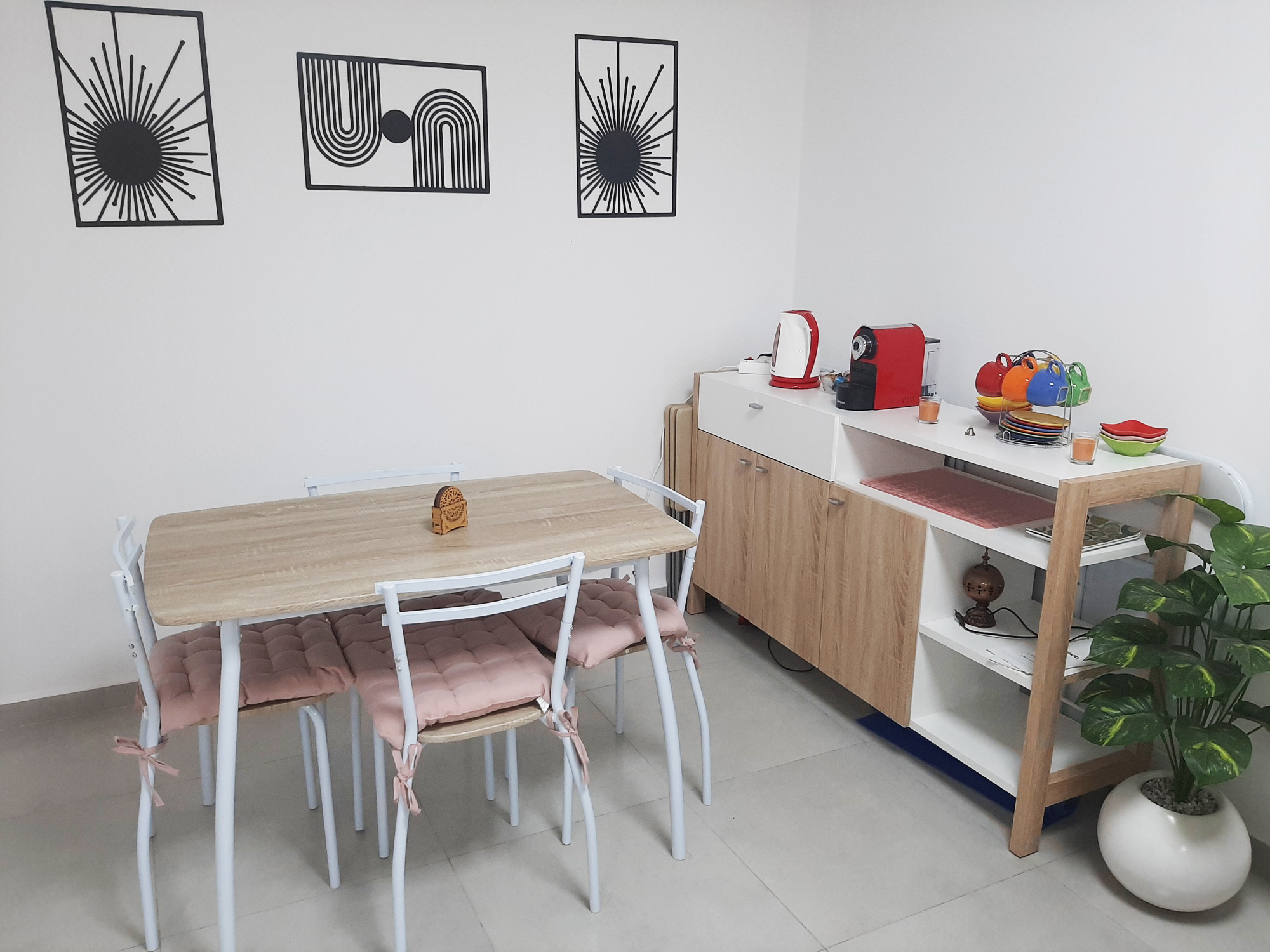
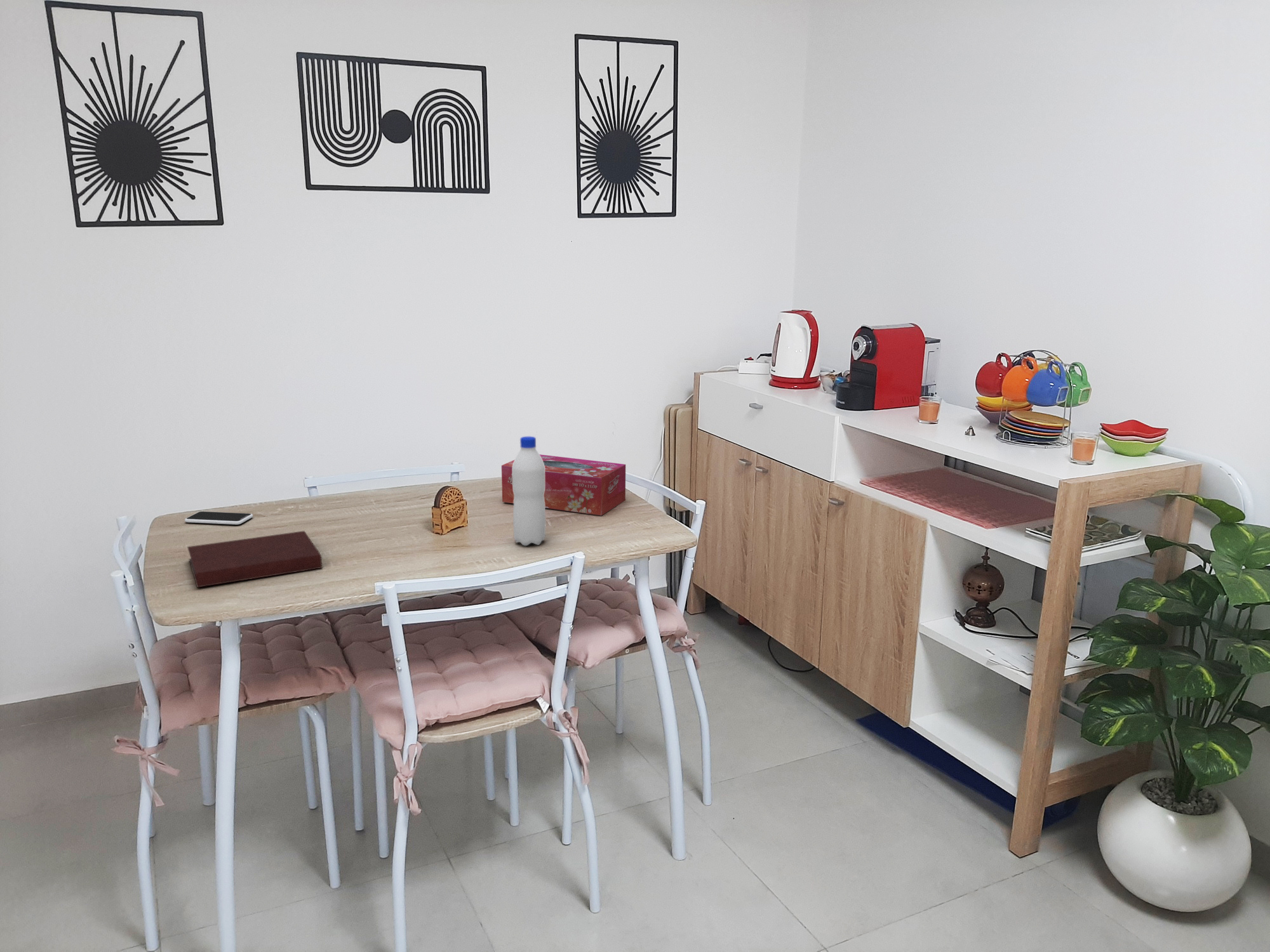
+ water bottle (529, 490)
+ tissue box (564, 483)
+ smartphone (219, 517)
+ notebook (254, 557)
